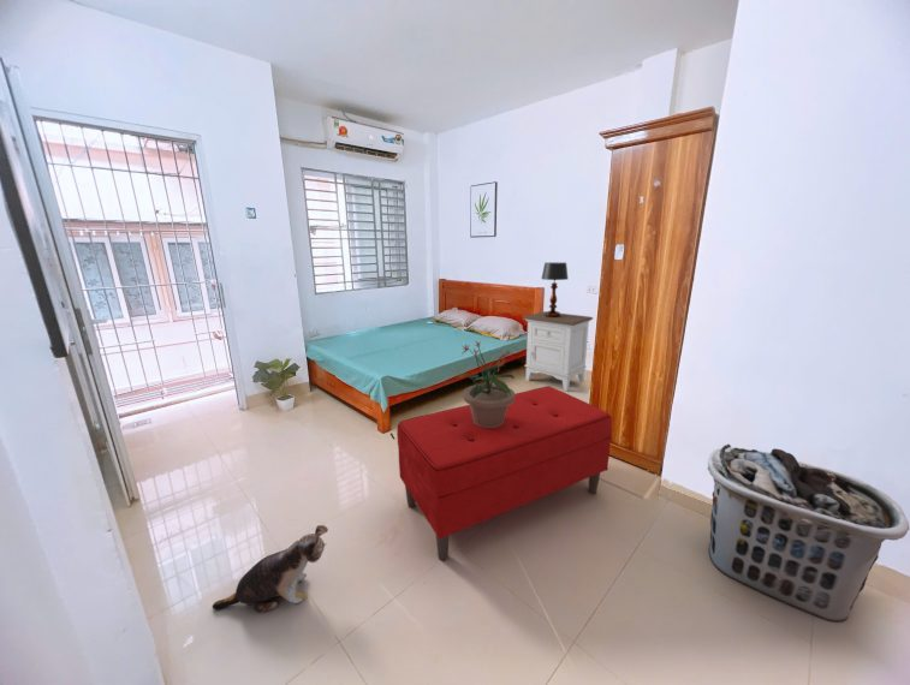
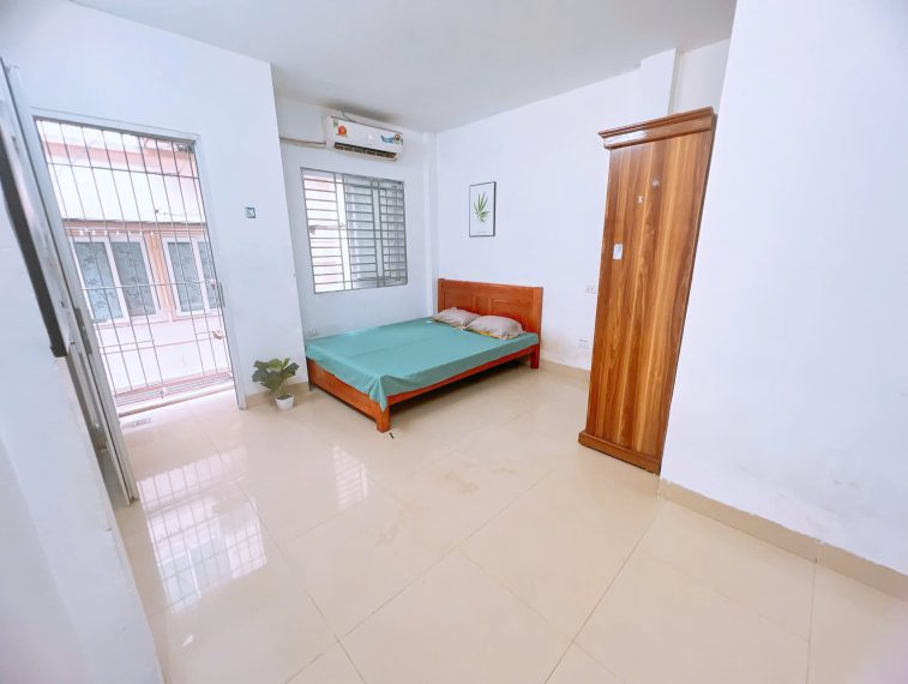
- table lamp (553, 290)
- bench (505, 459)
- plush toy (270, 568)
- nightstand (555, 350)
- potted plant (486, 382)
- clothes hamper (785, 520)
